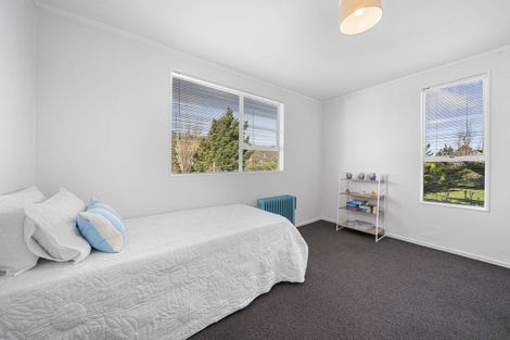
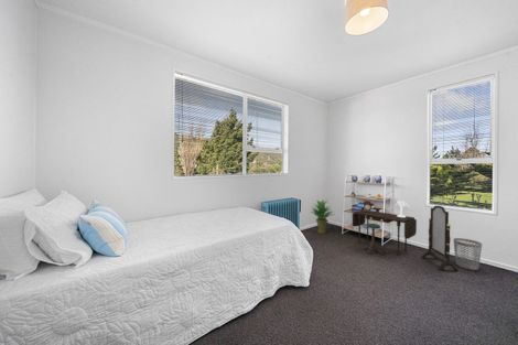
+ desk (398, 227)
+ potted plant (321, 216)
+ wastebasket (466, 252)
